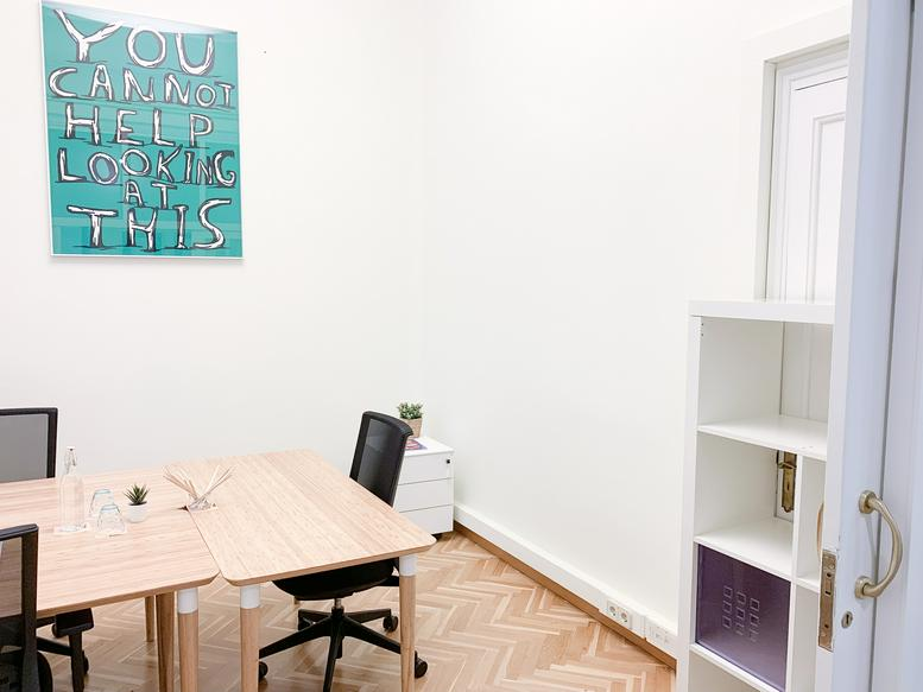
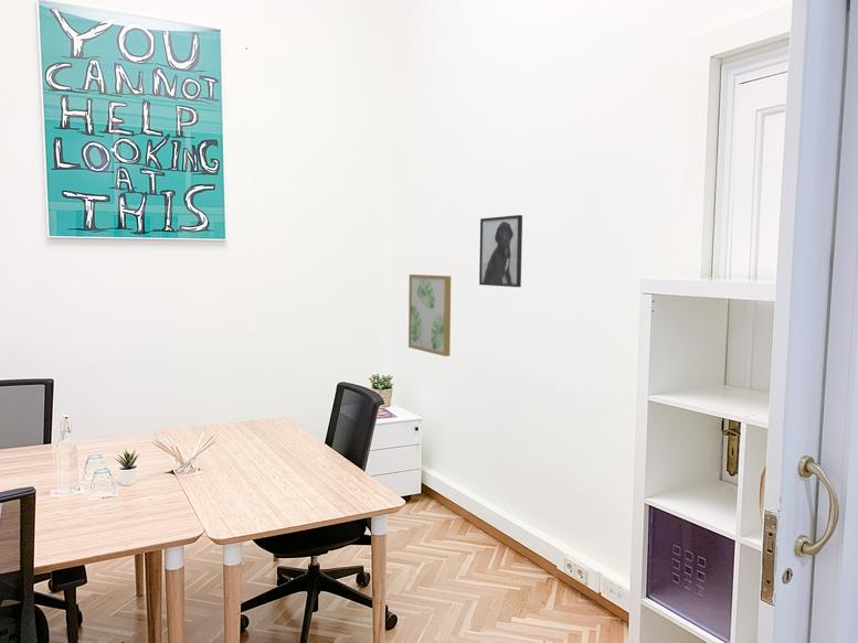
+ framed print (499, 251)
+ wall art (428, 313)
